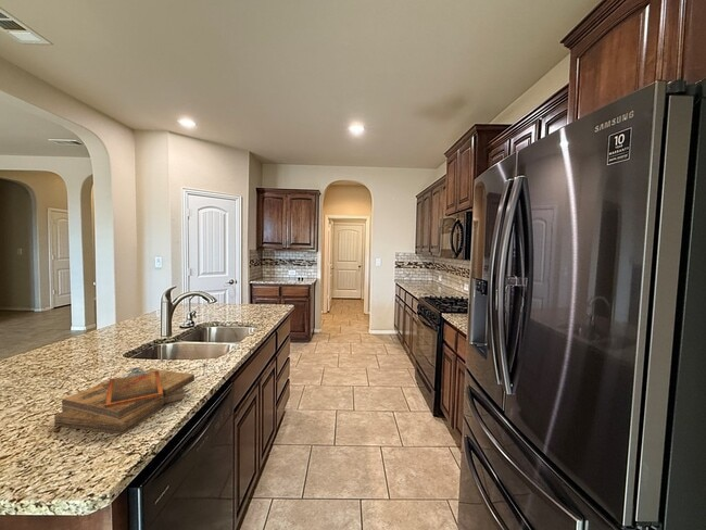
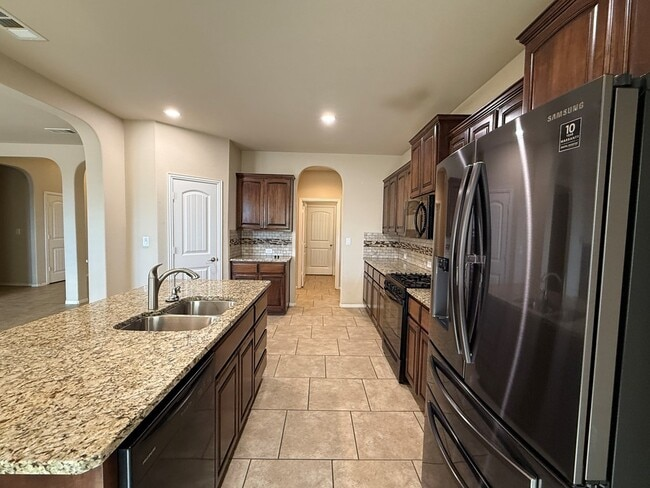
- clipboard (133, 394)
